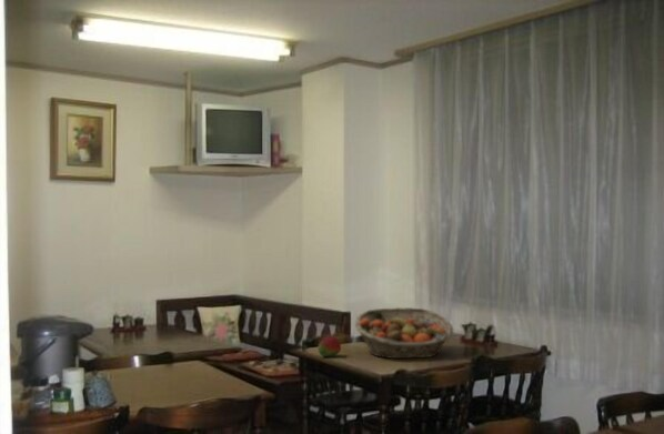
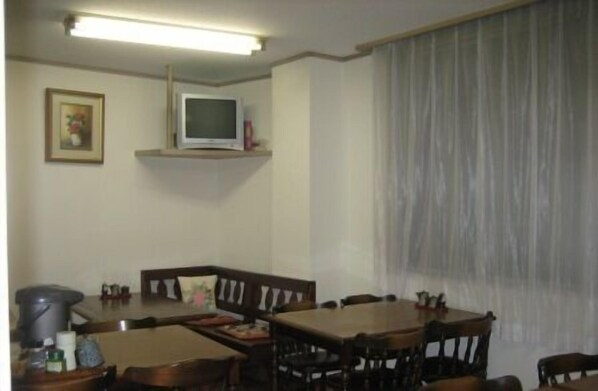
- fruit basket (403, 332)
- fruit (329, 345)
